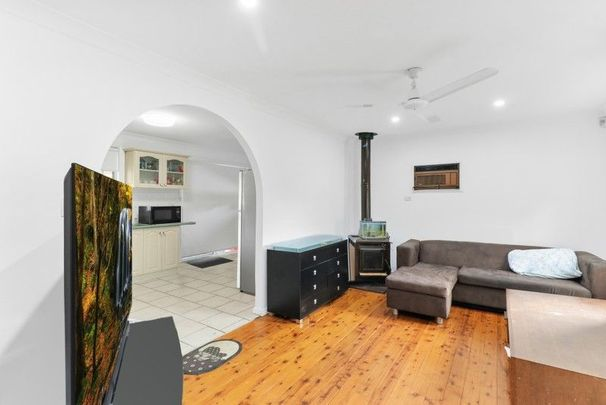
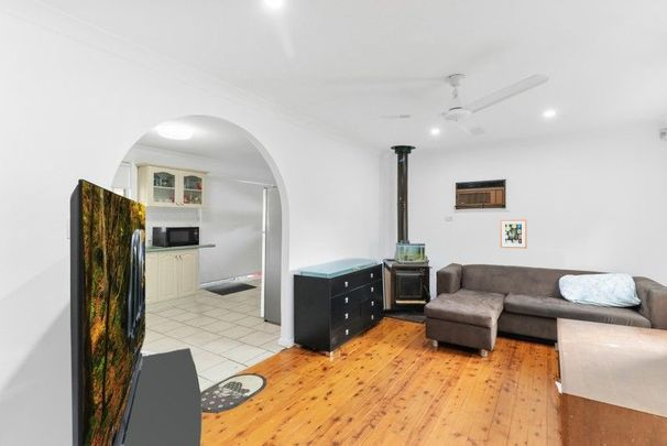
+ wall art (513, 233)
